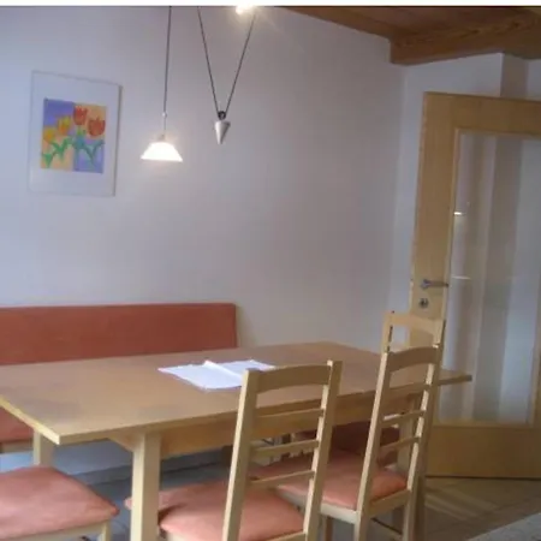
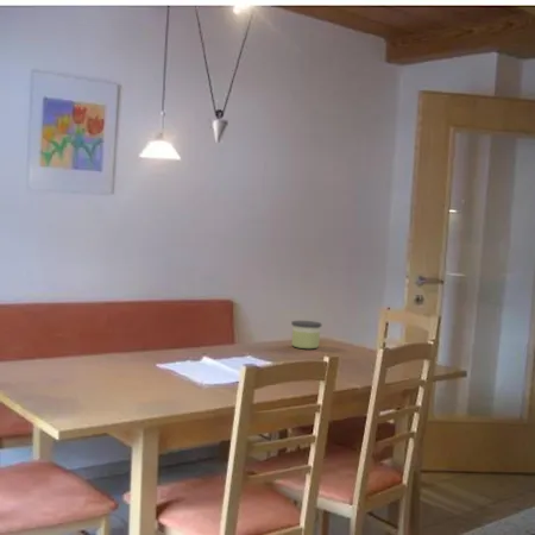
+ candle (306, 334)
